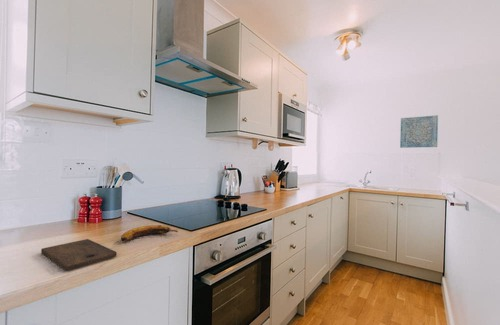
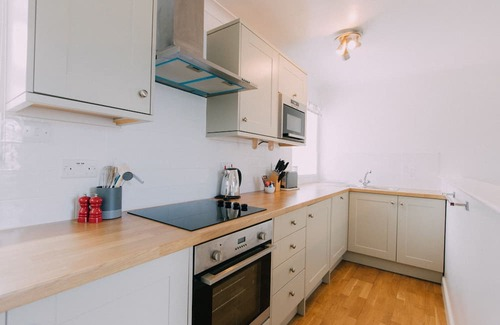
- cutting board (78, 252)
- banana (147, 232)
- wall art (418, 132)
